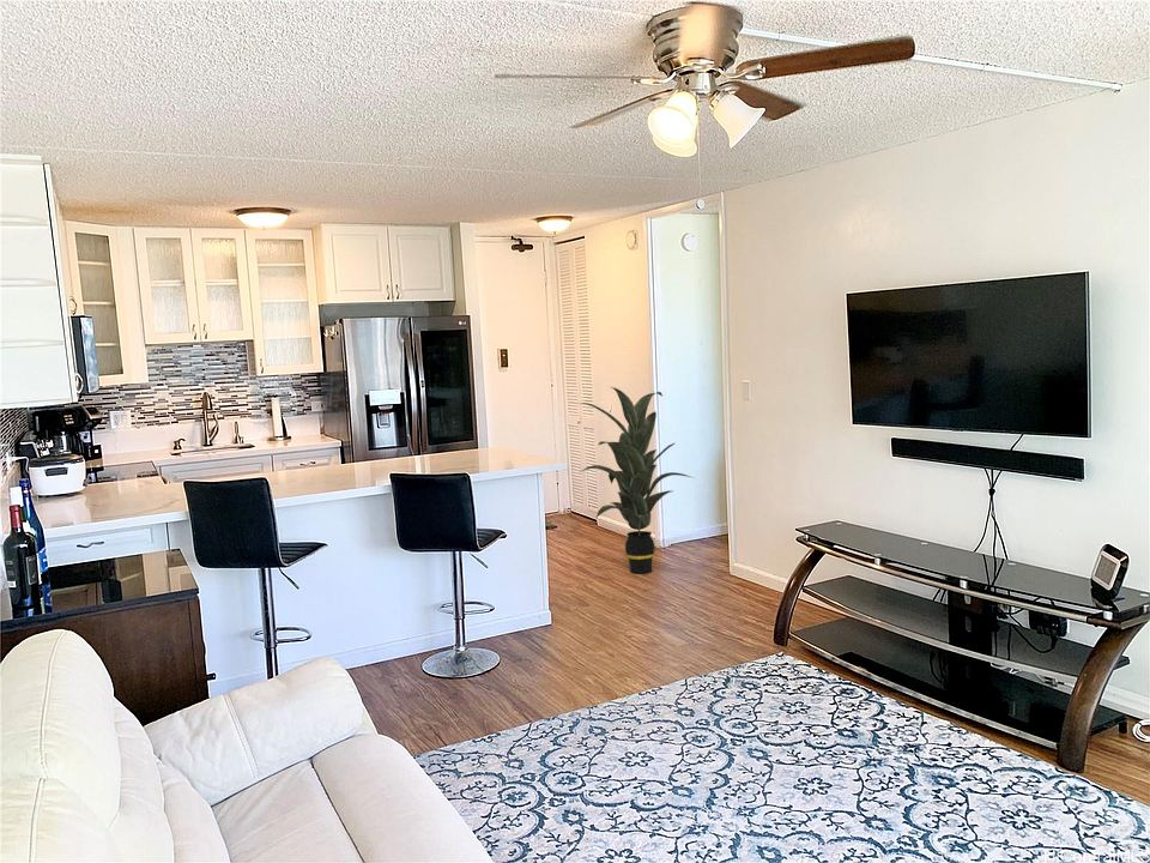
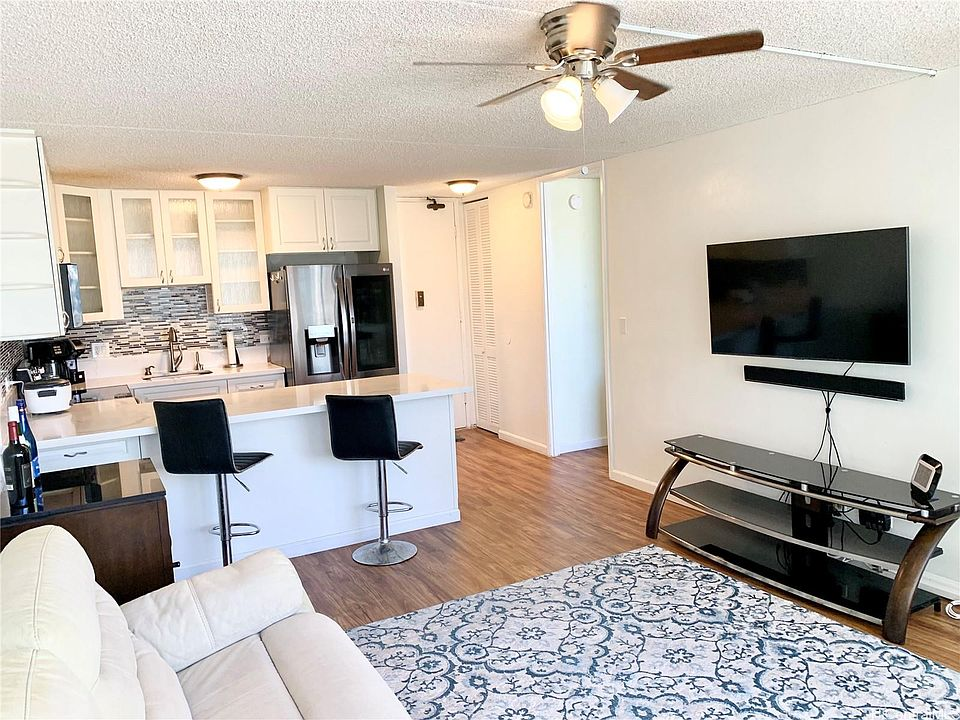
- indoor plant (628, 478)
